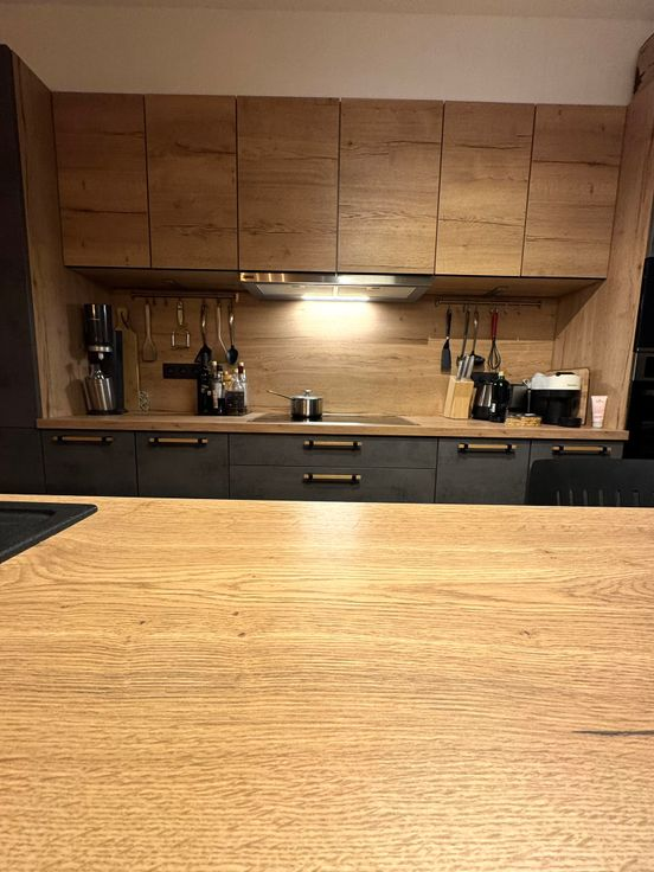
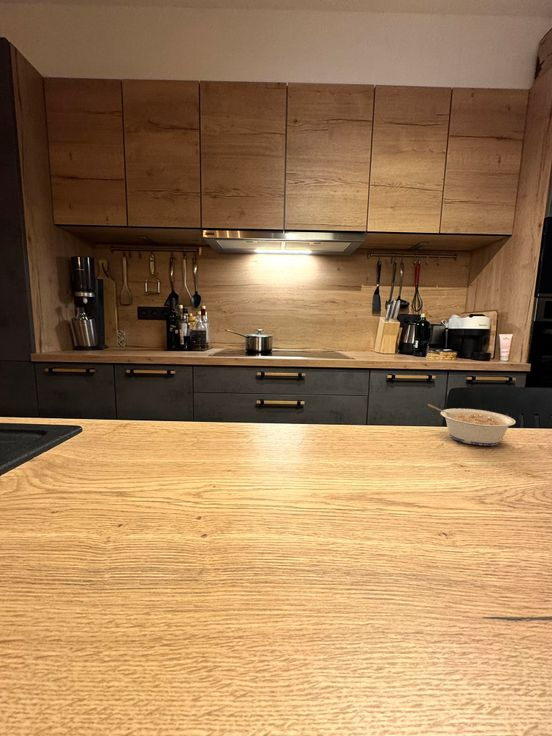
+ legume (472, 425)
